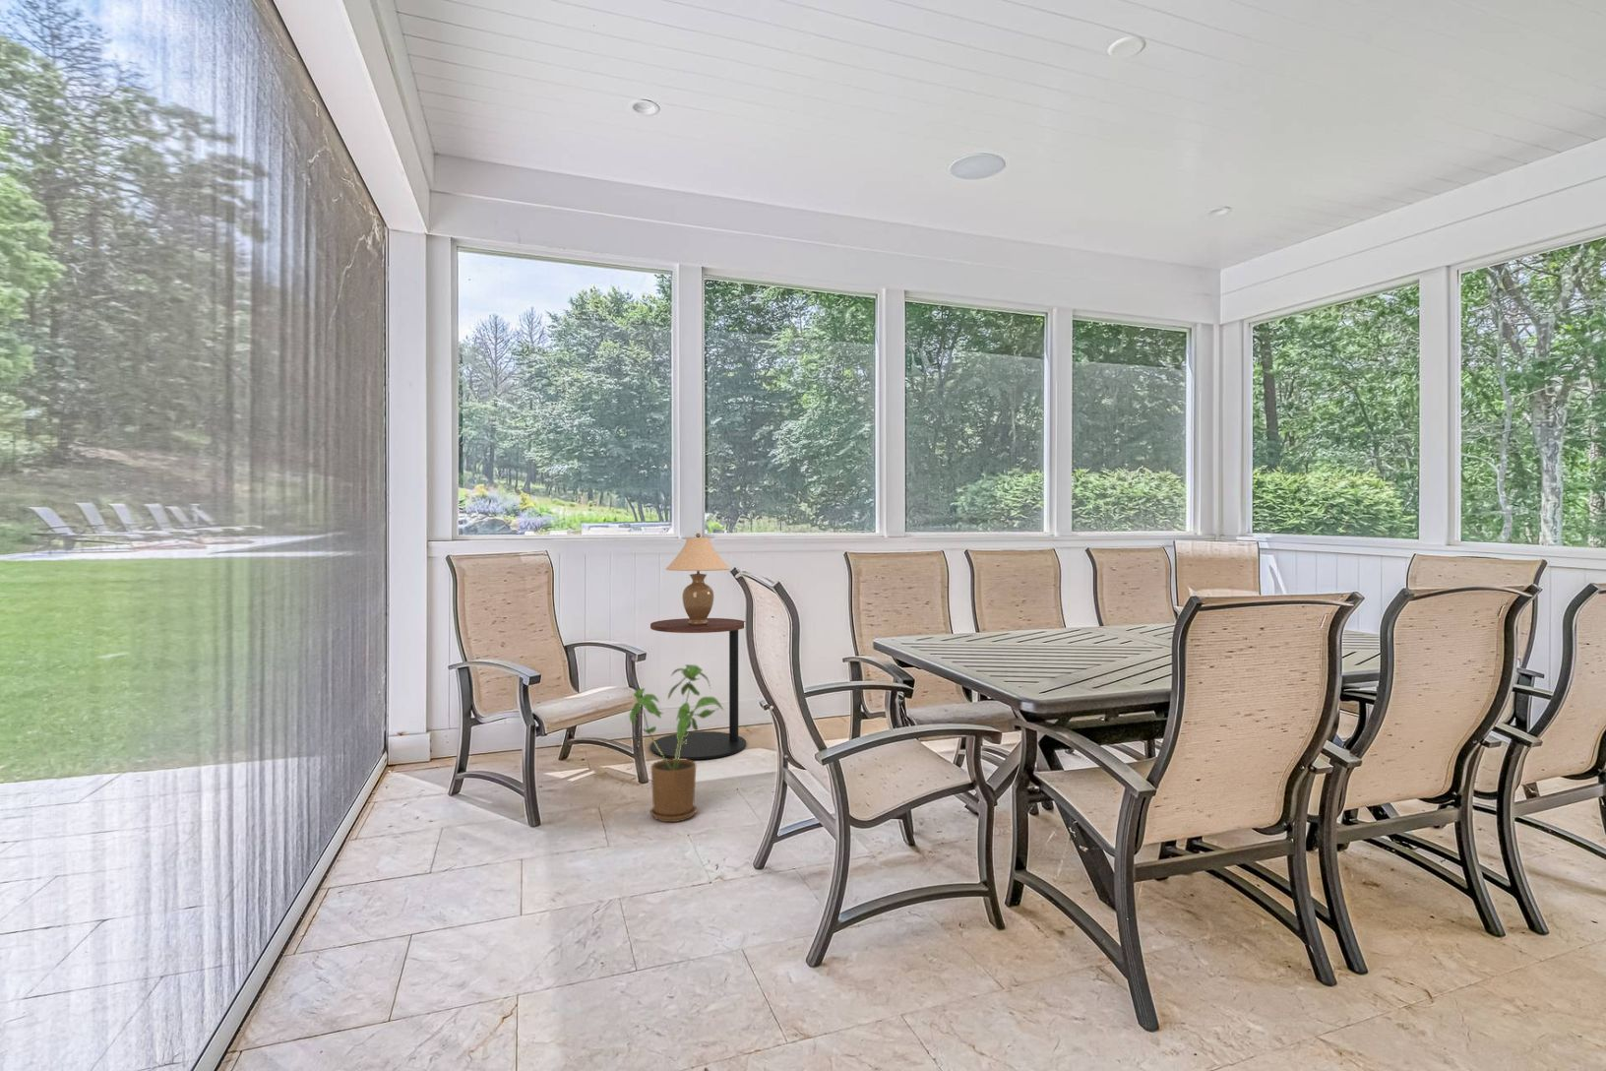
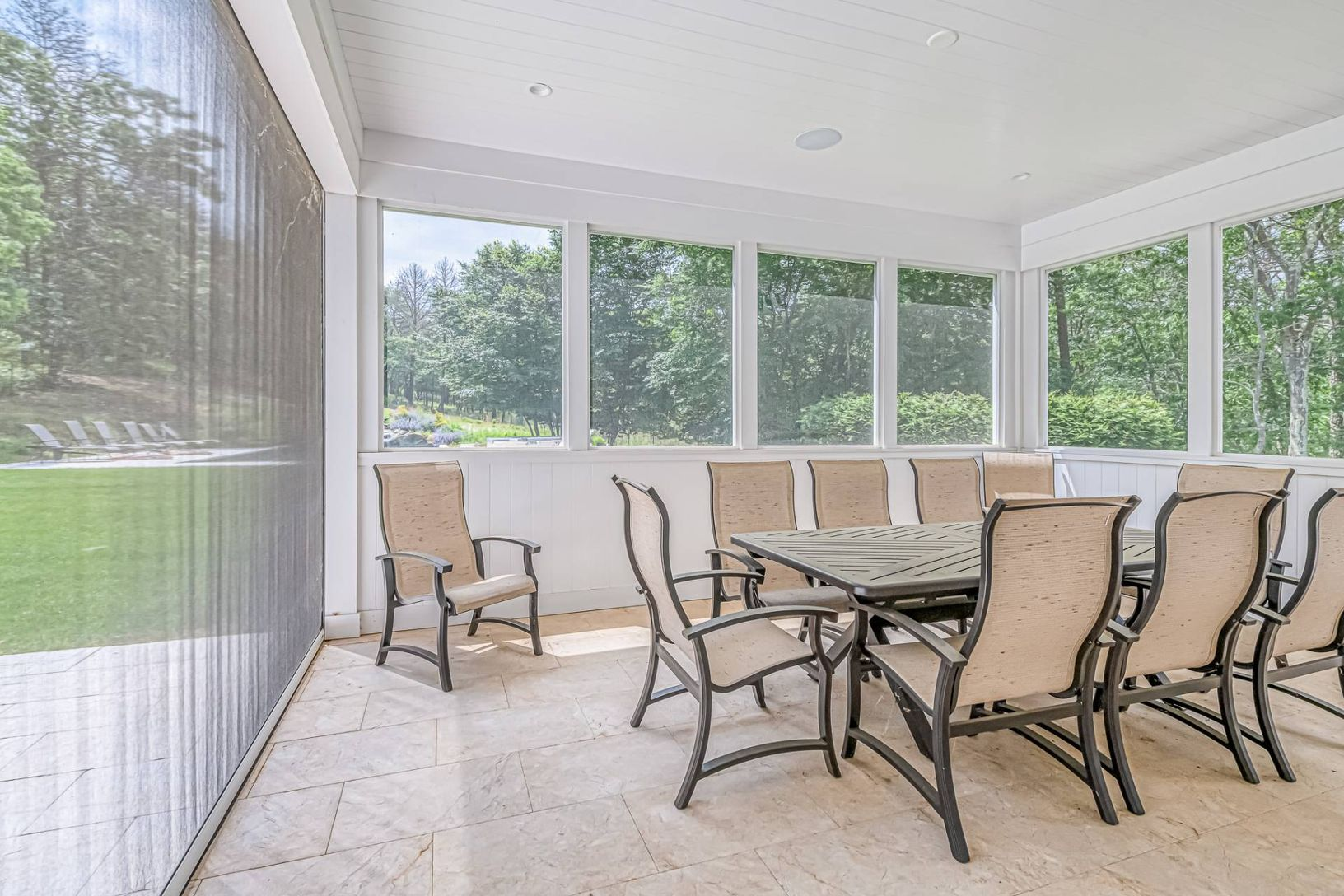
- house plant (680, 740)
- side table (729, 684)
- table lamp (698, 577)
